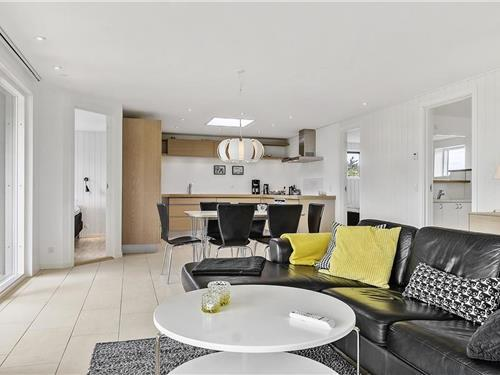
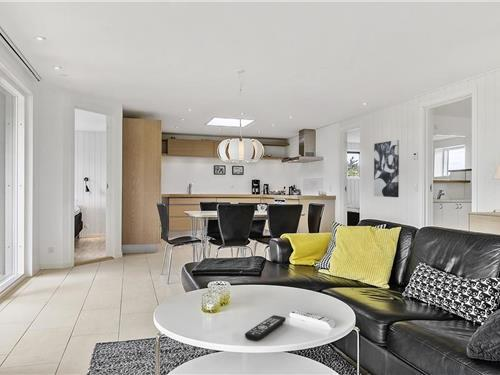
+ remote control (266, 327)
+ wall art (385, 169)
